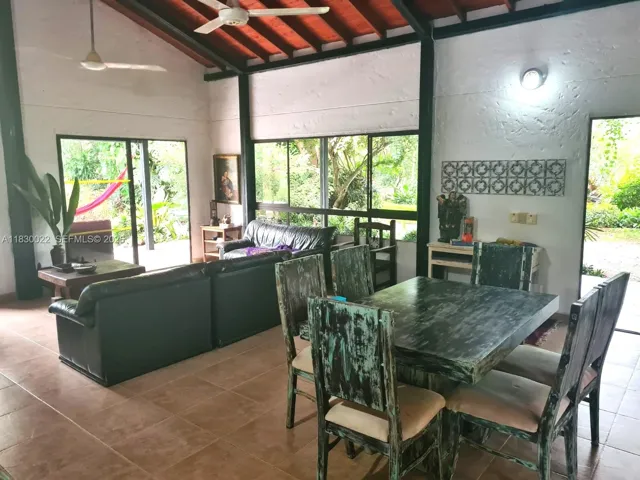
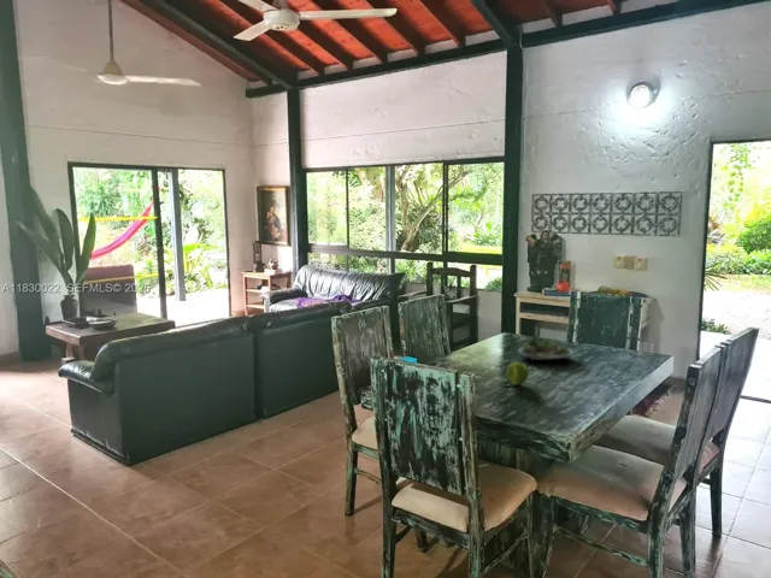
+ fruit (517, 373)
+ succulent planter (545, 347)
